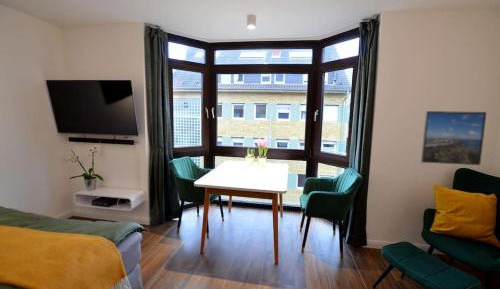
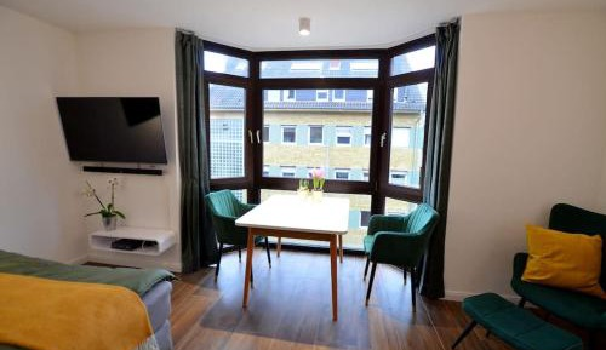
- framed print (452, 137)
